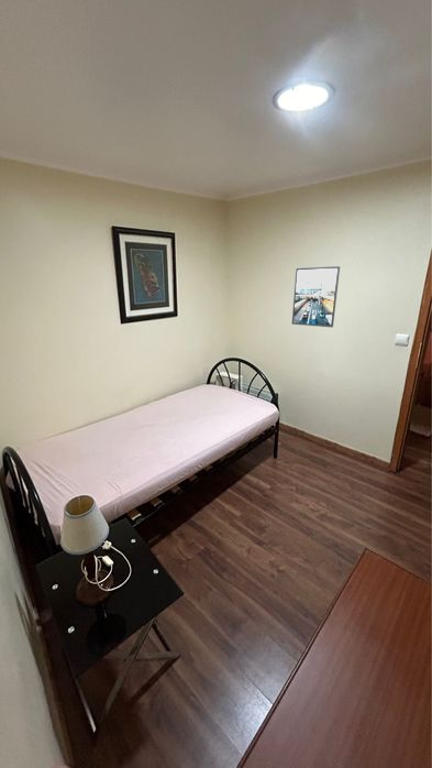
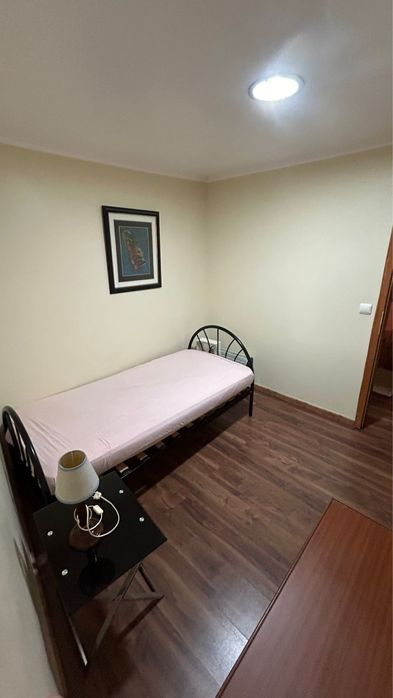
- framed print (313, 297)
